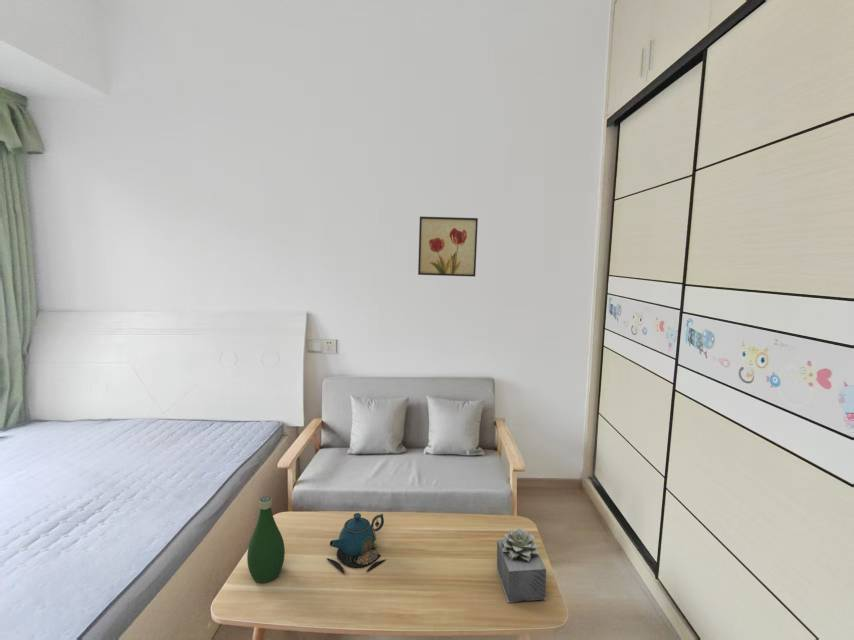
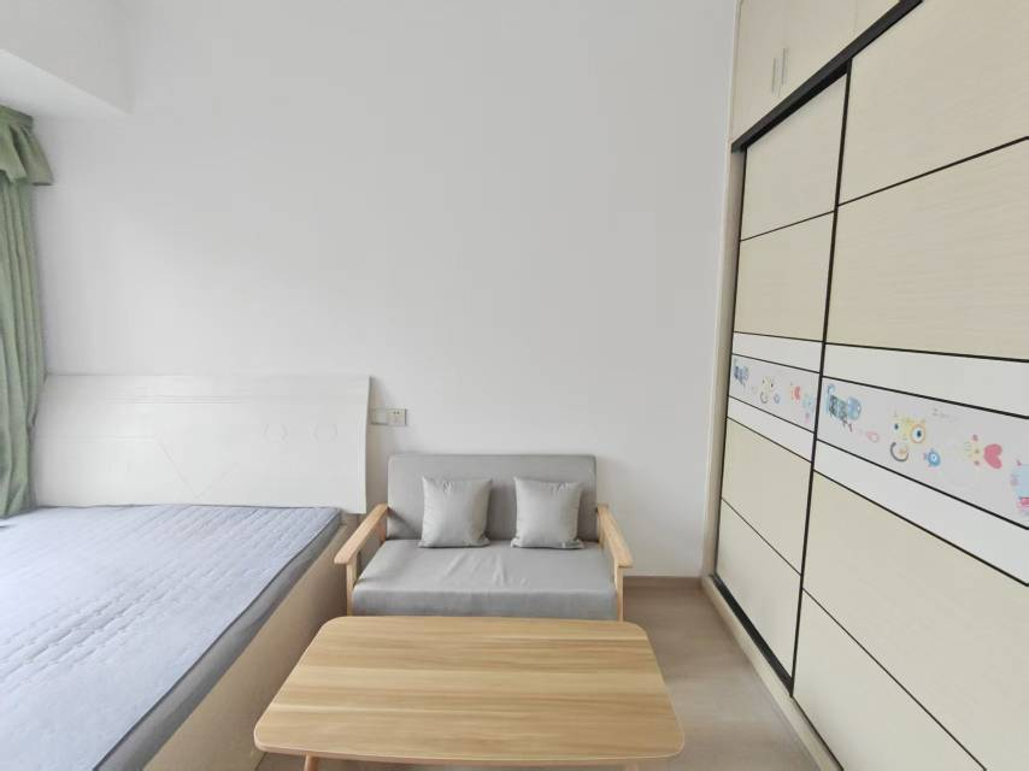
- succulent plant (520, 559)
- teapot (359, 533)
- bottle (266, 536)
- wall art (447, 246)
